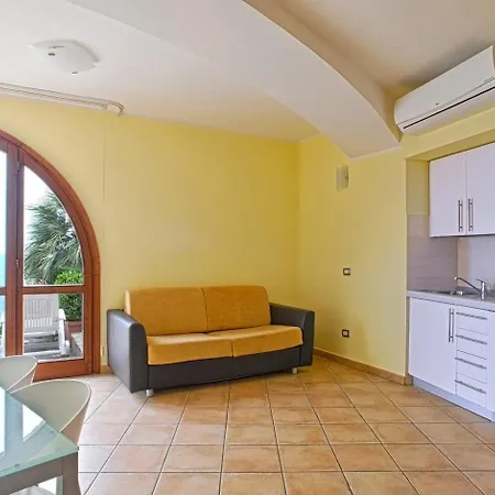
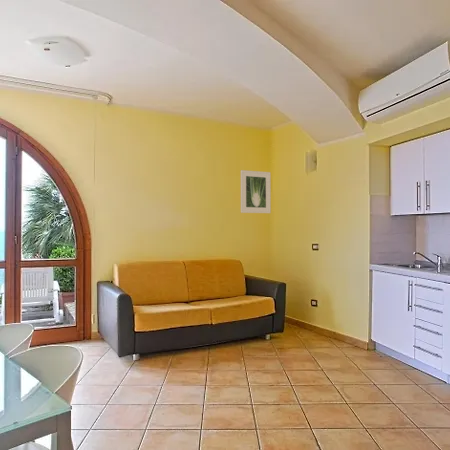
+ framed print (255, 192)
